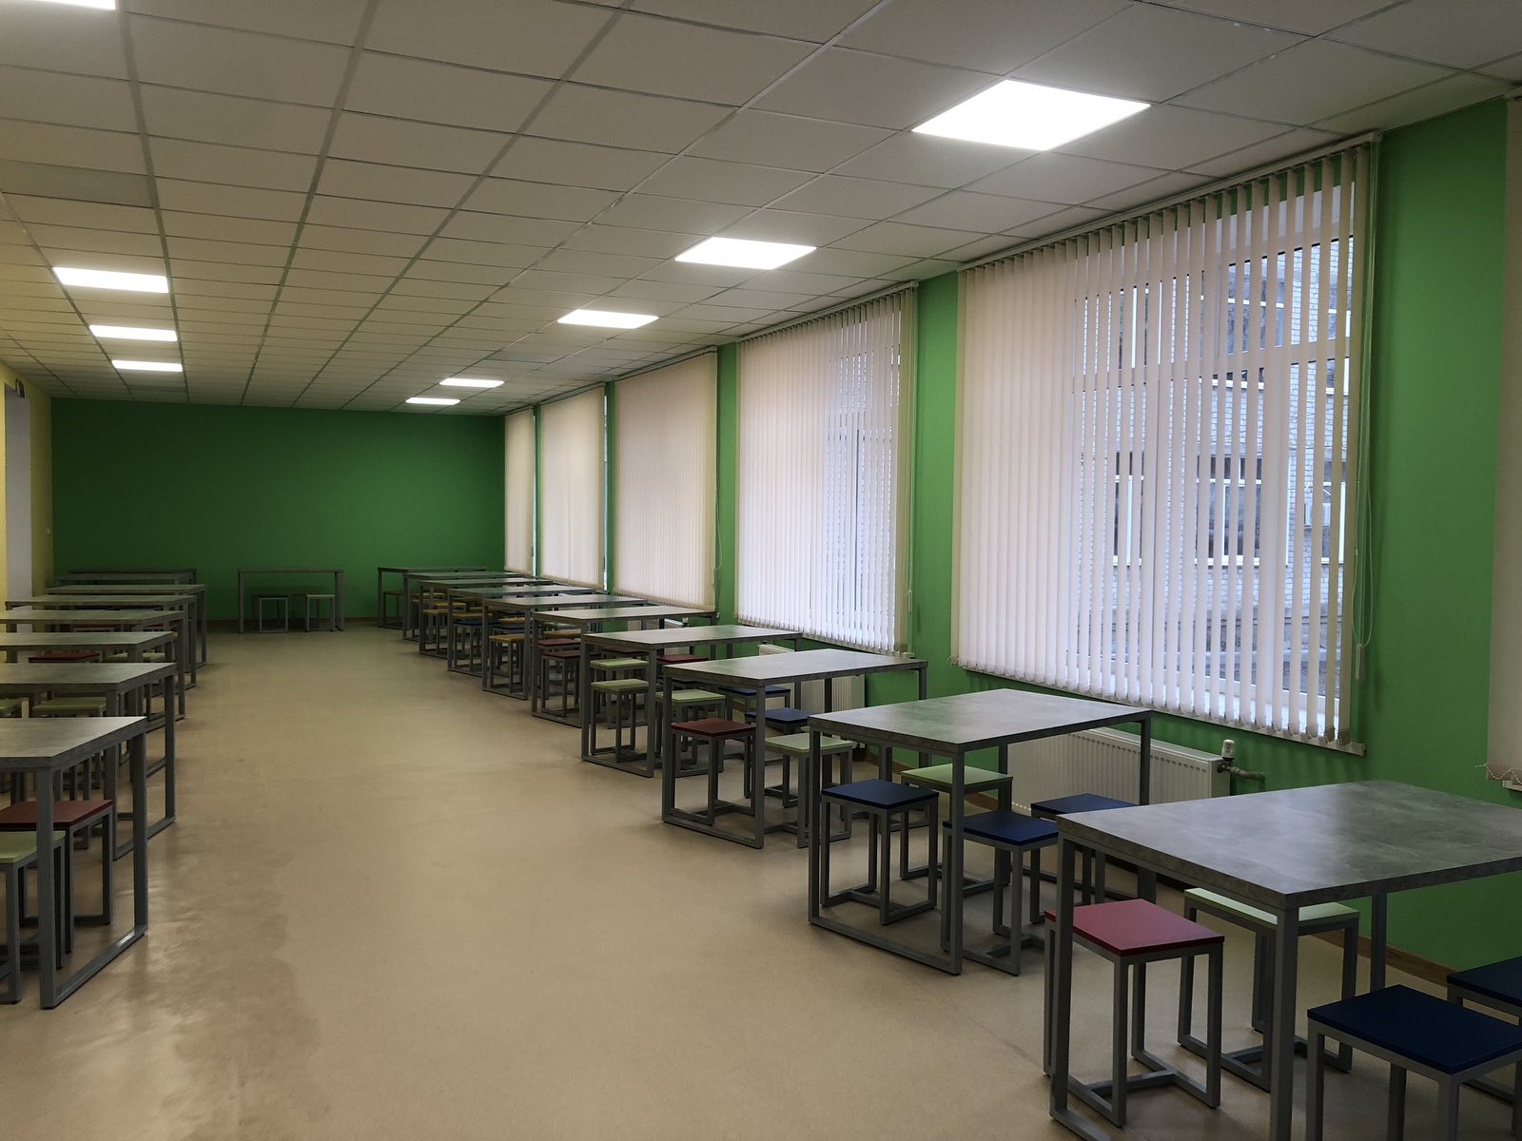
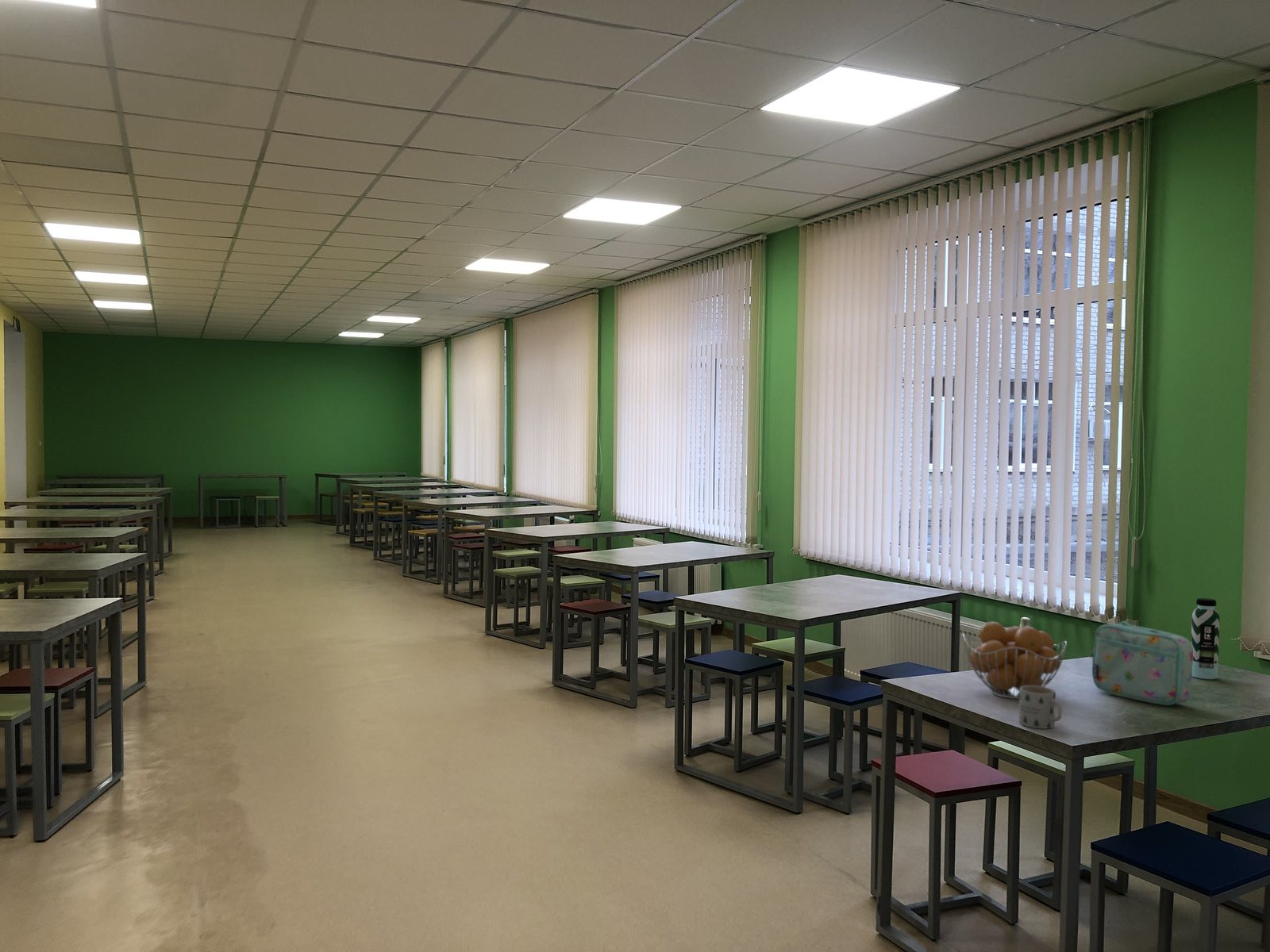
+ fruit basket (1013, 658)
+ lunch box (1139, 661)
+ water bottle (1205, 638)
+ mug (1042, 708)
